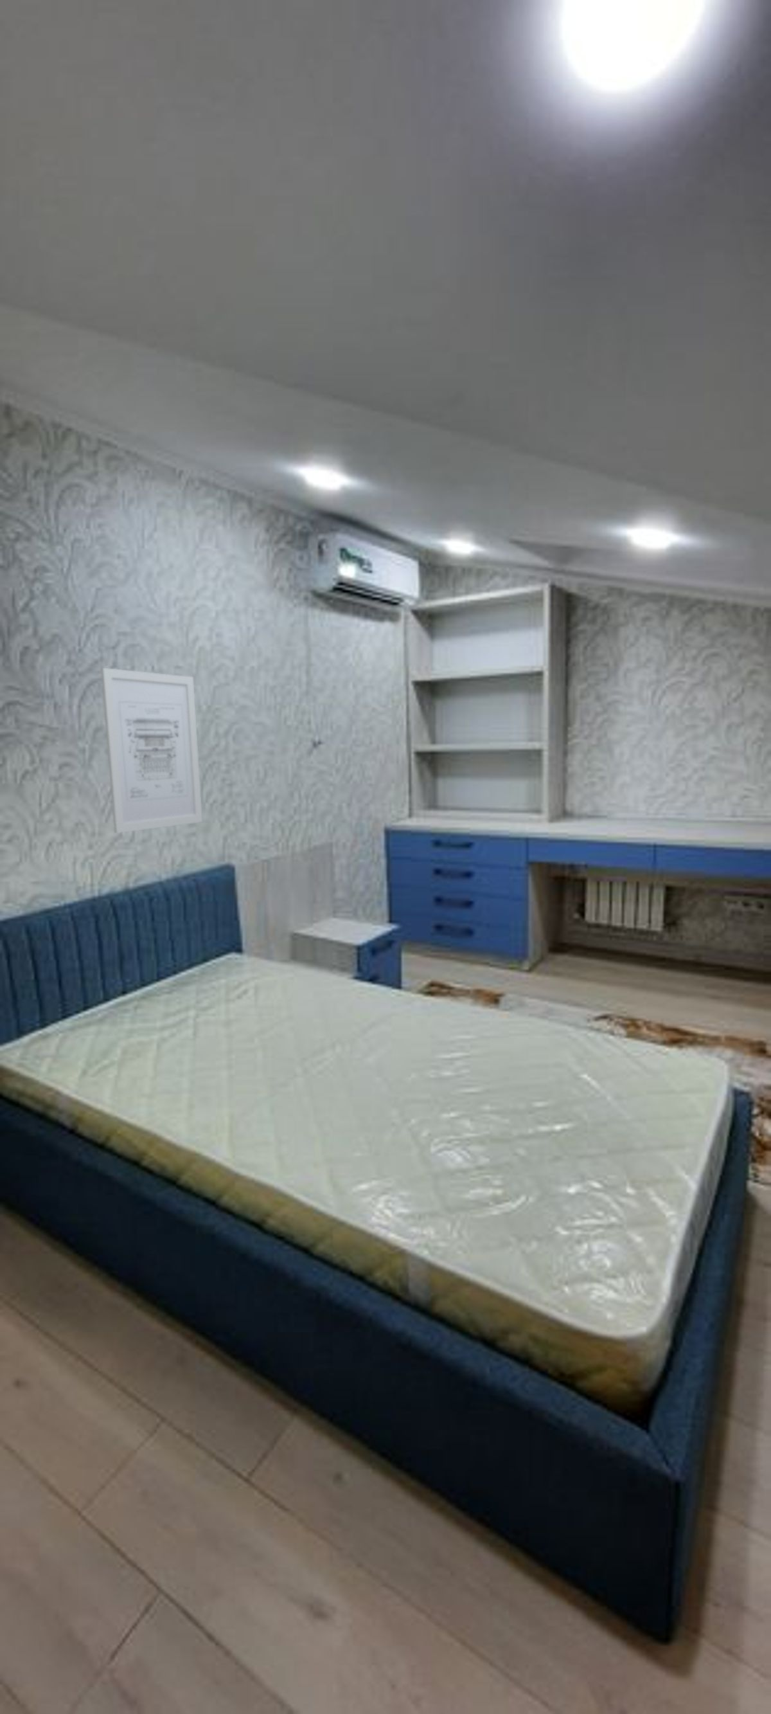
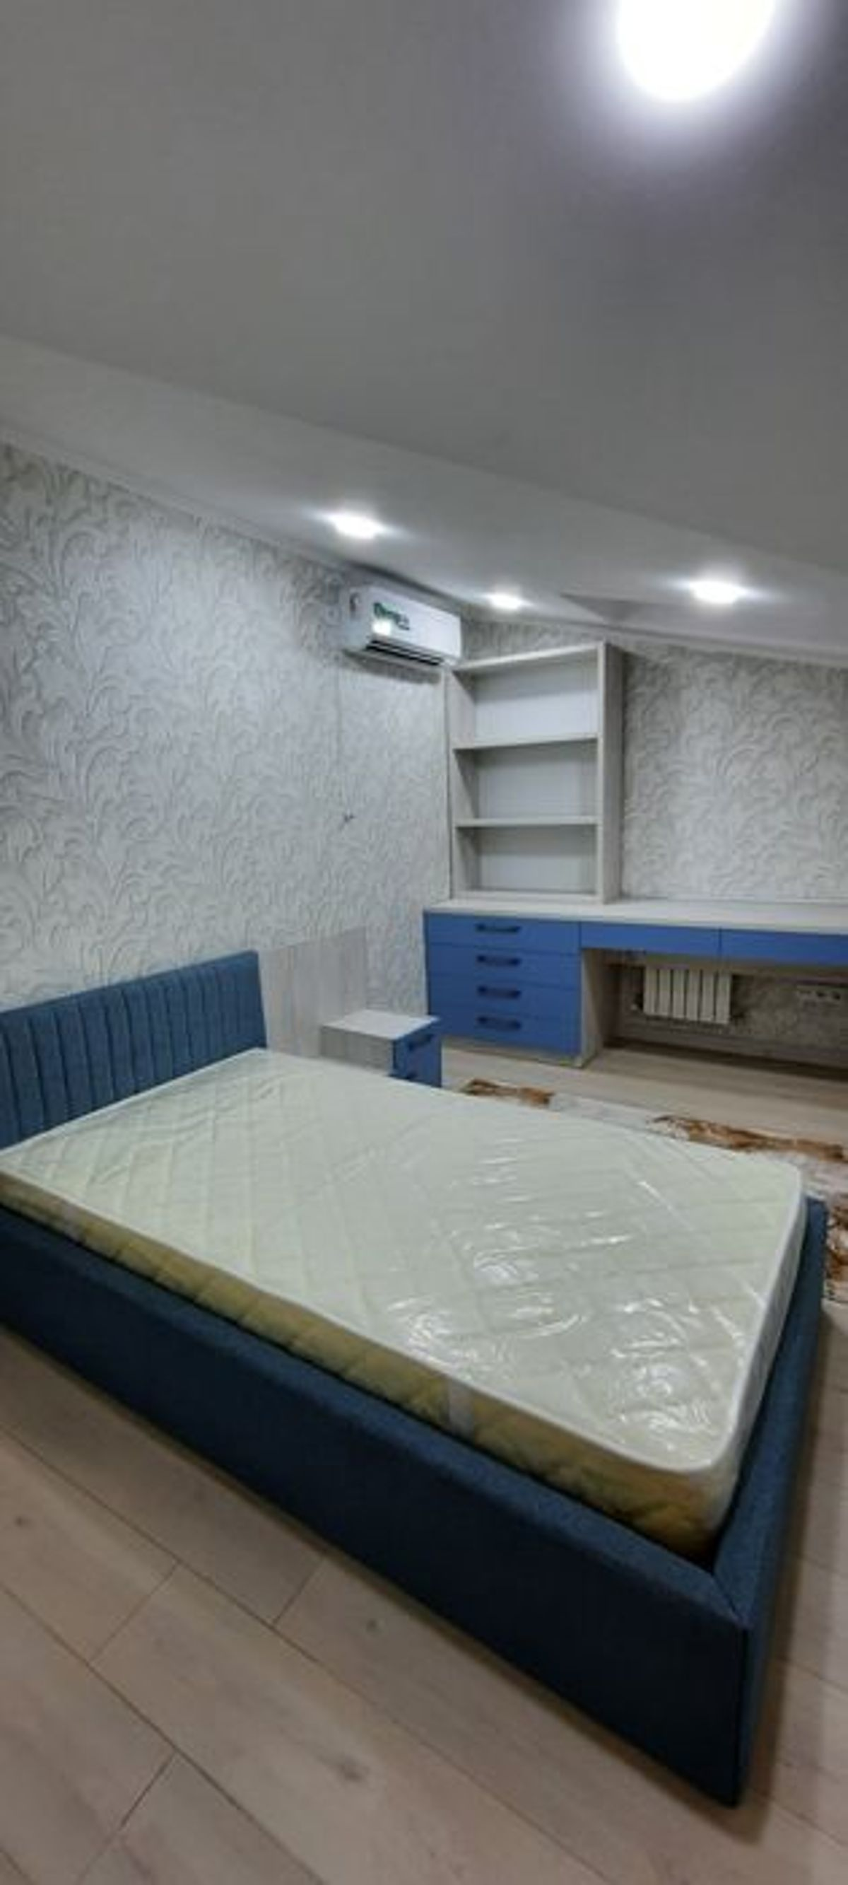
- wall art (155, 751)
